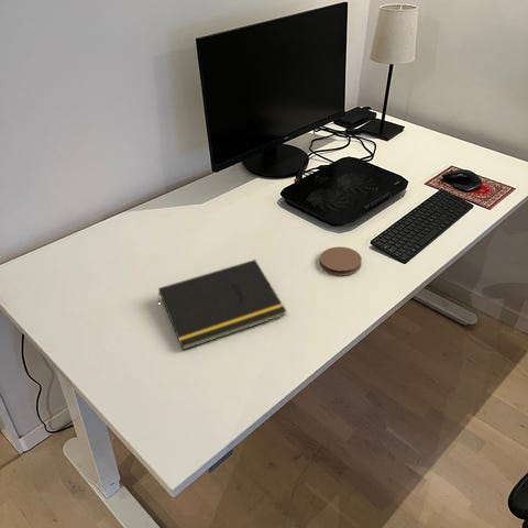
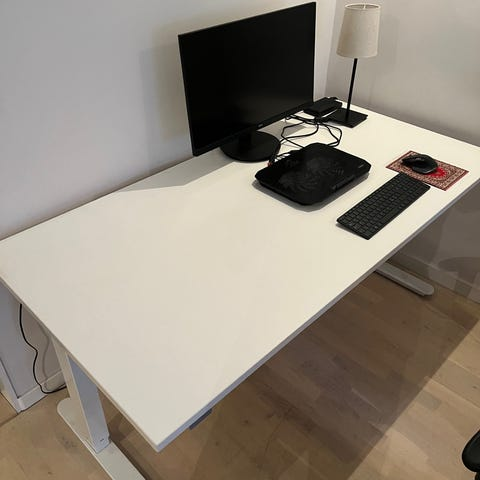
- notepad (221, 300)
- coaster (340, 261)
